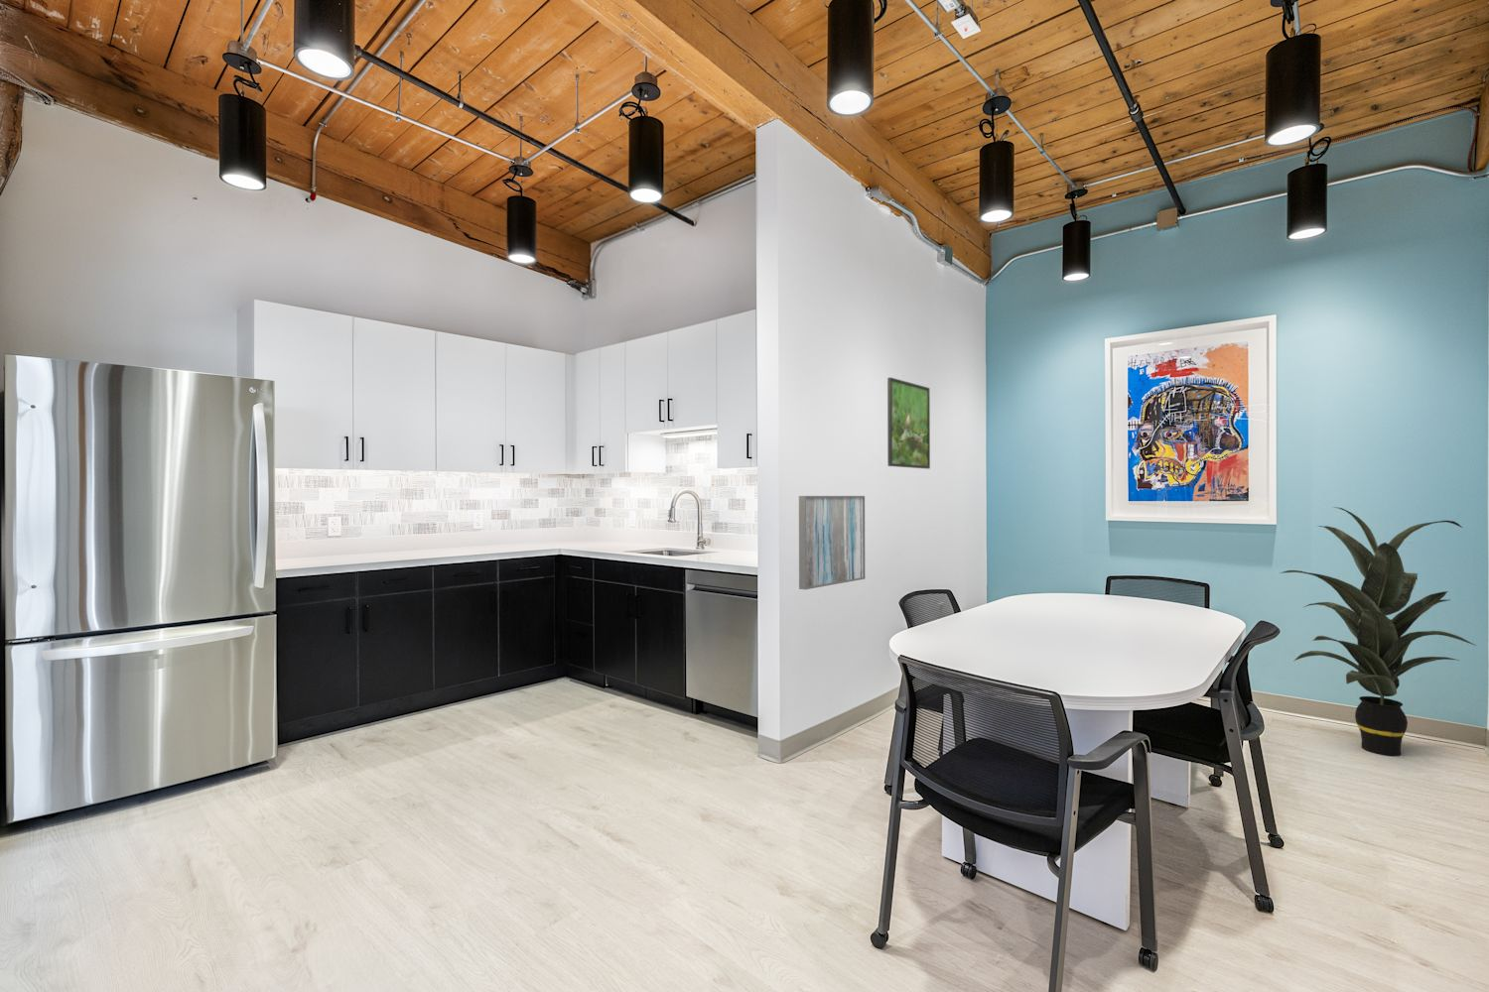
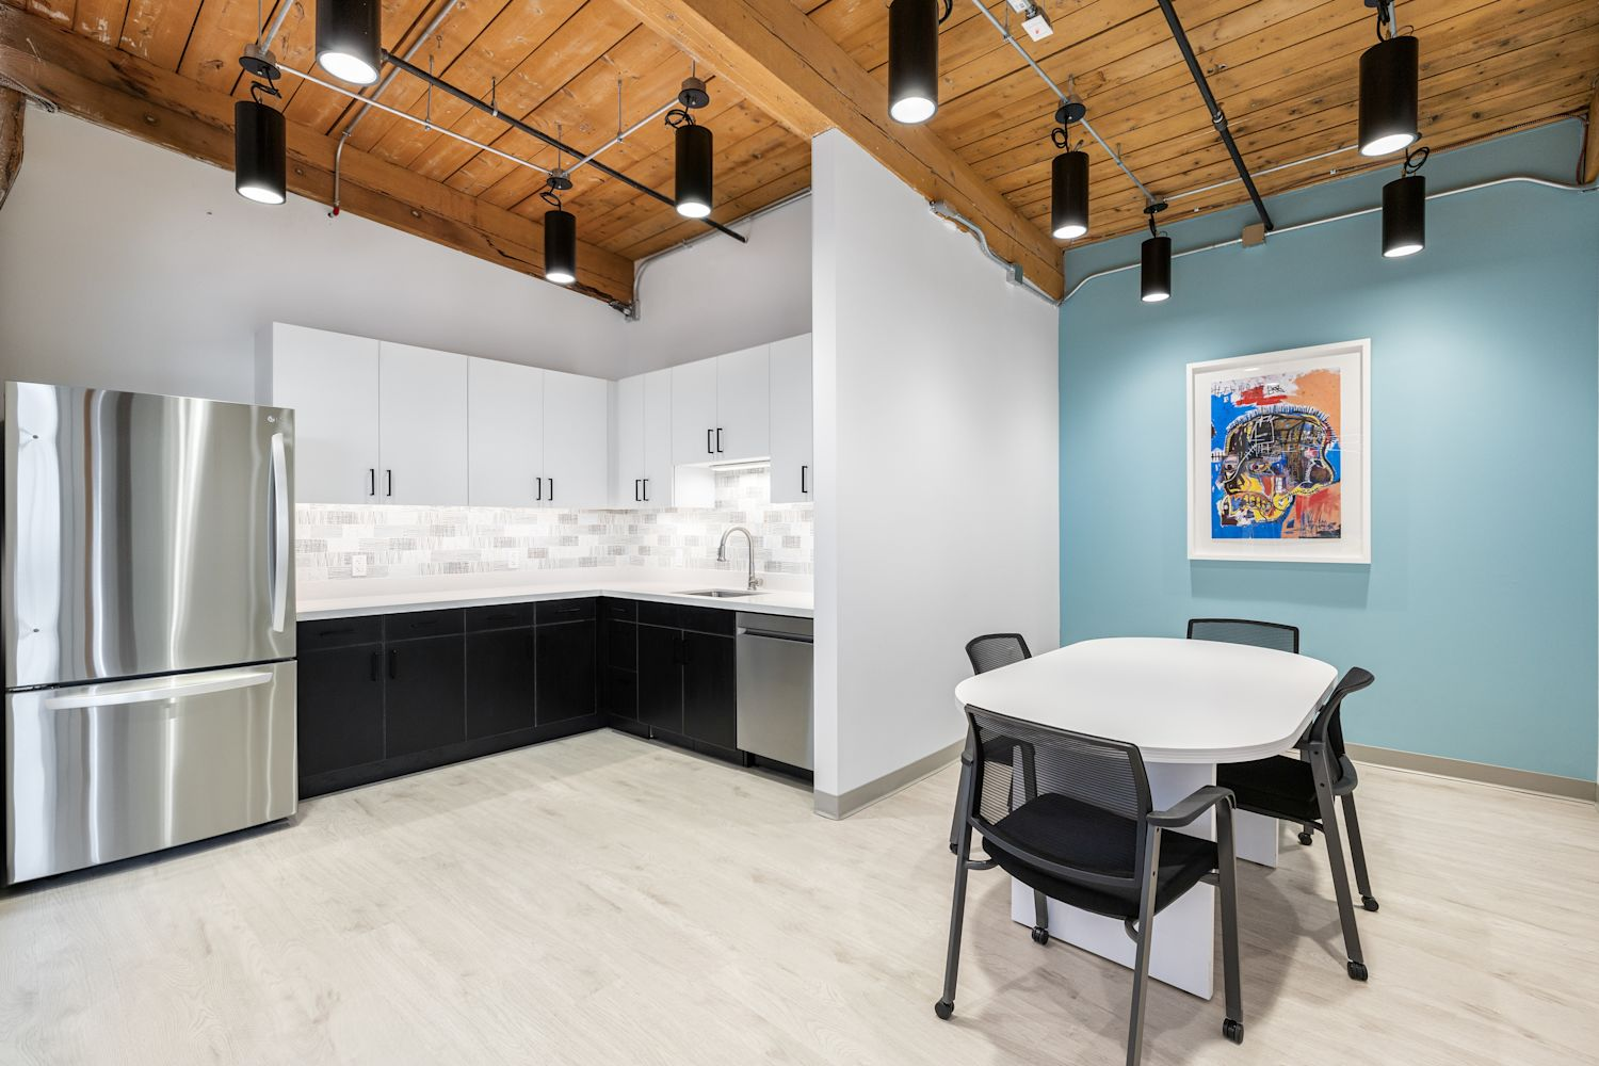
- wall art (833, 539)
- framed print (910, 424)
- indoor plant (1368, 626)
